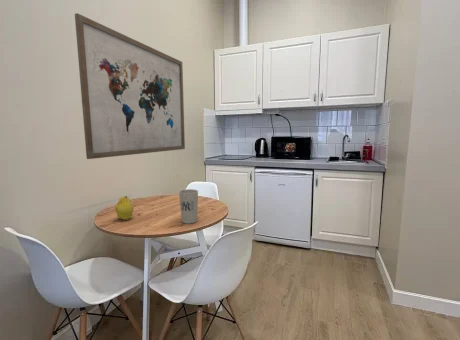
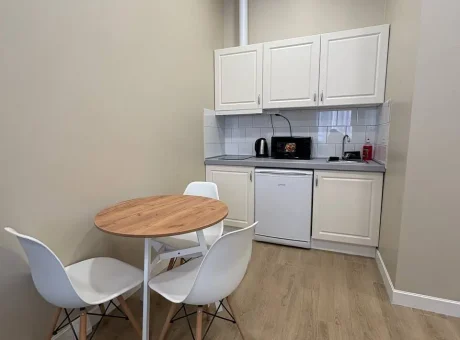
- fruit (124, 207)
- cup (189, 206)
- wall art (144, 99)
